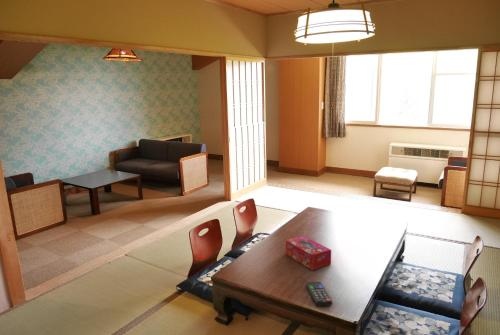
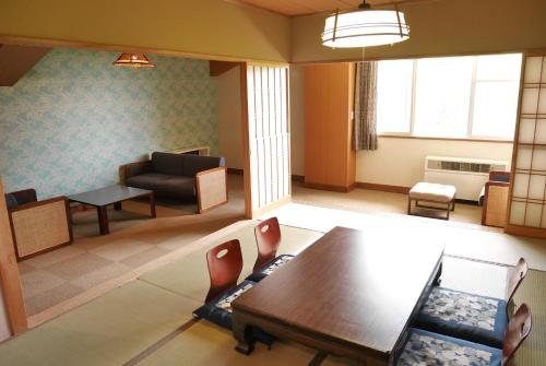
- tissue box (307, 251)
- remote control (318, 293)
